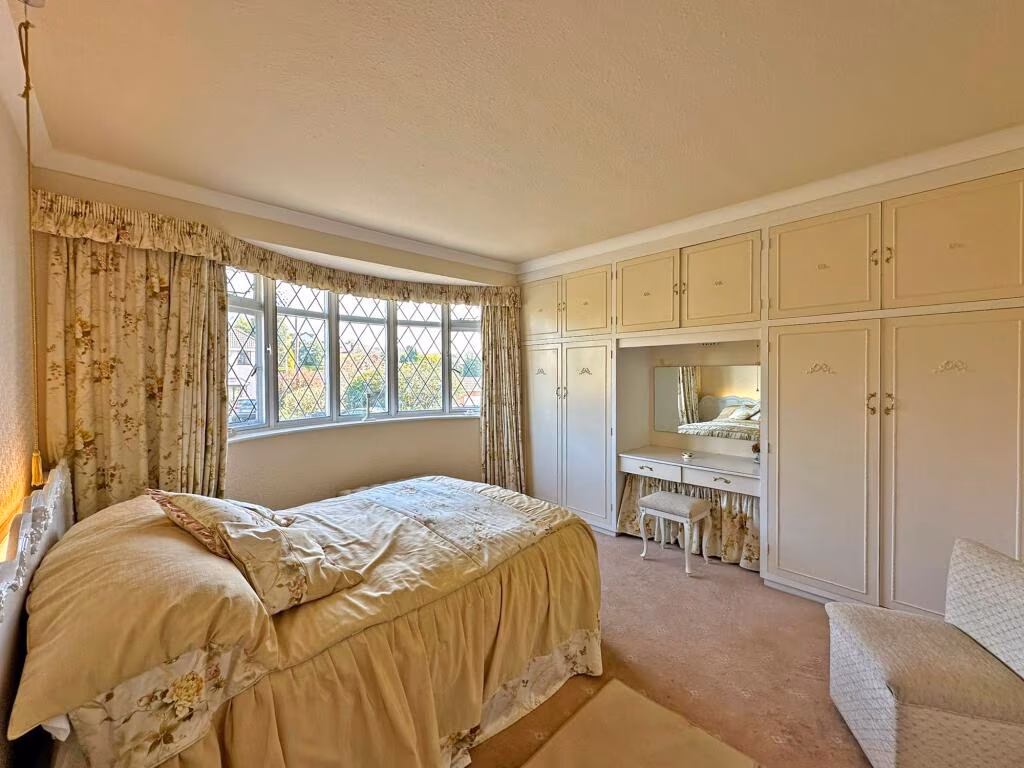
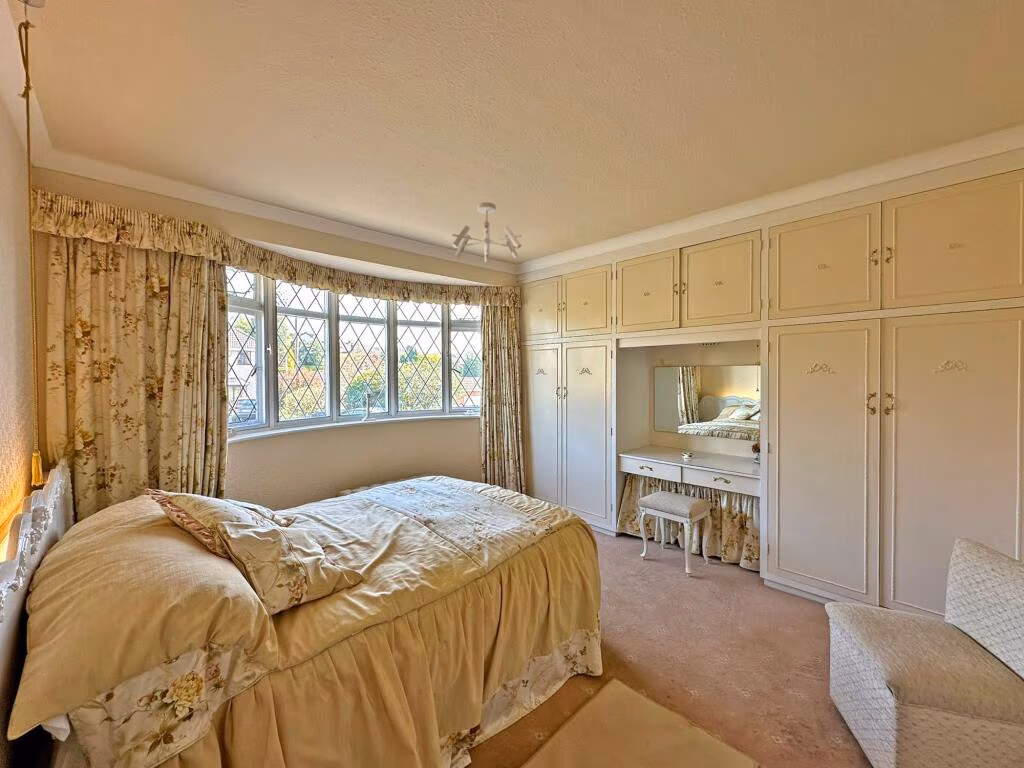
+ ceiling light fixture (486, 229)
